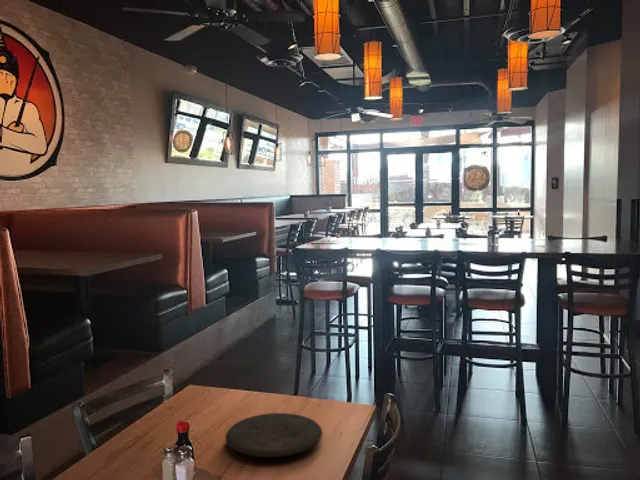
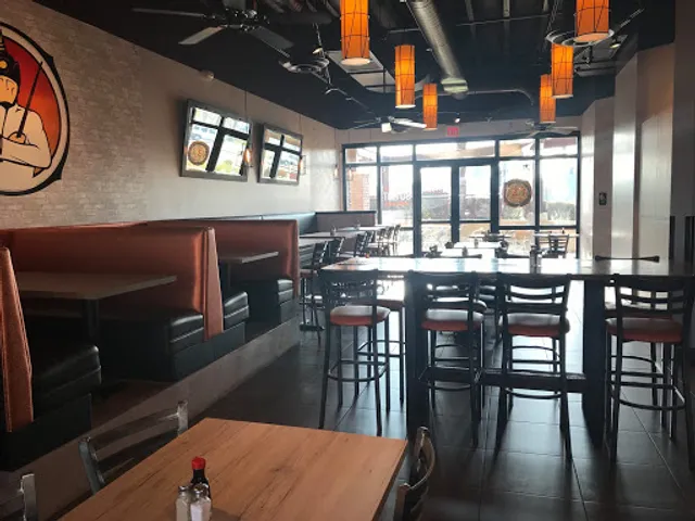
- plate (274, 436)
